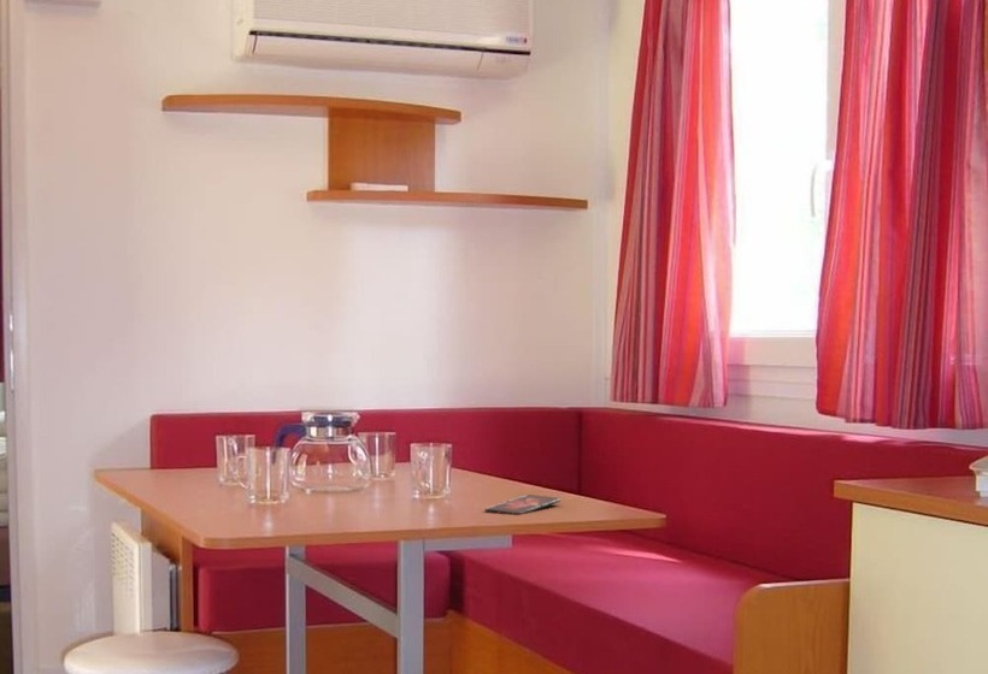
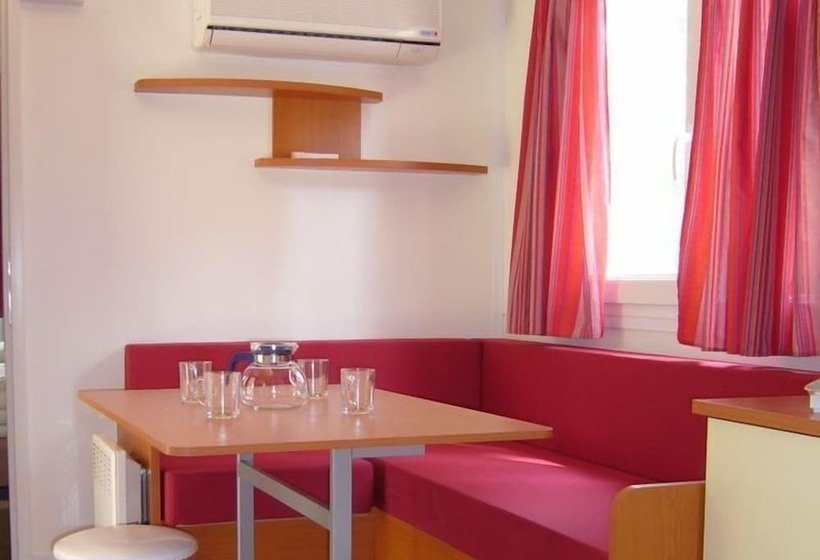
- smartphone (523, 504)
